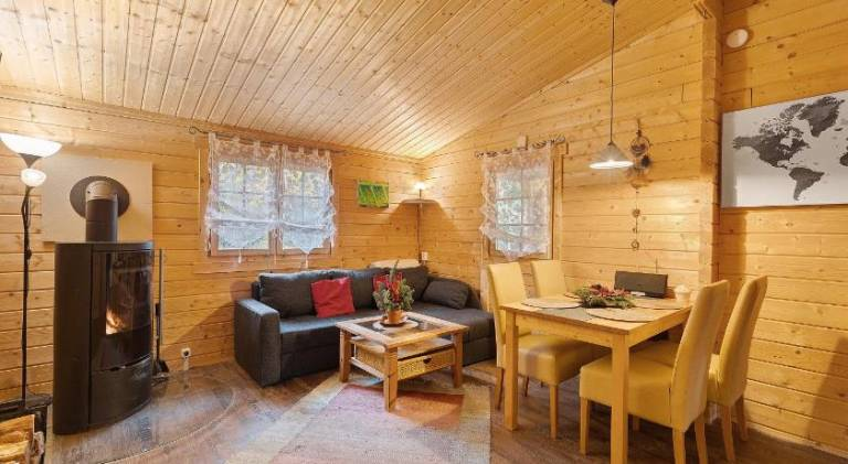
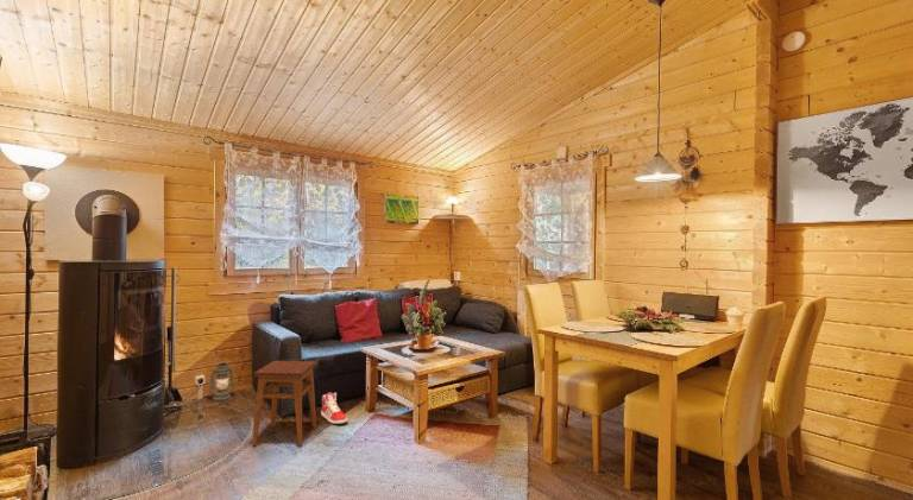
+ lantern (221, 379)
+ sneaker (333, 406)
+ stool (285, 397)
